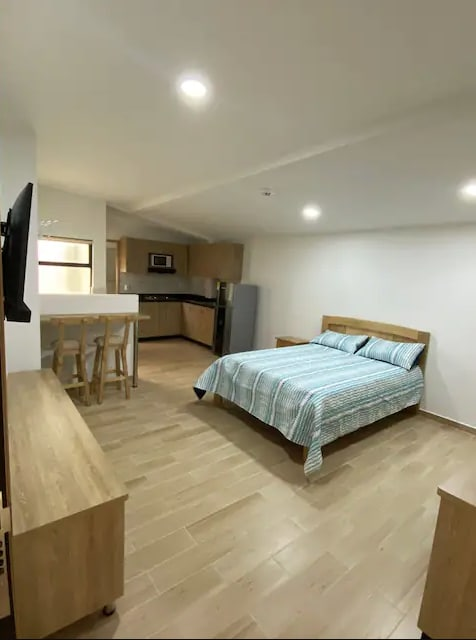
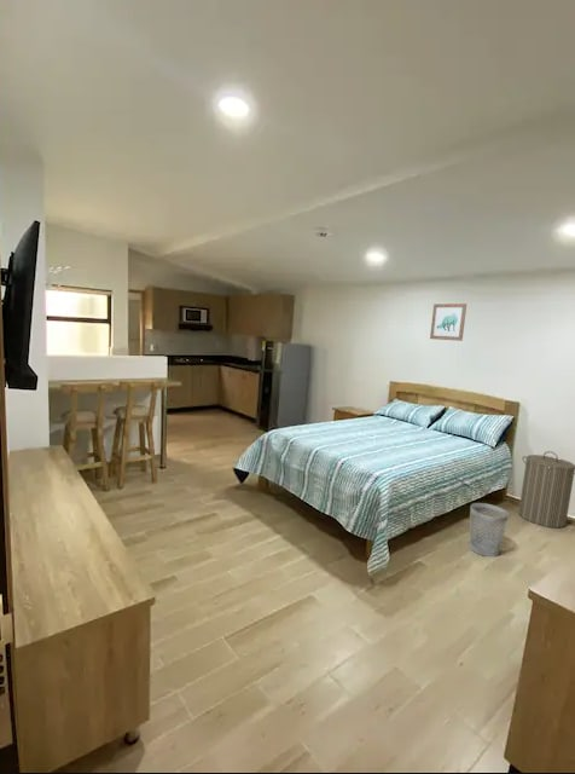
+ laundry hamper (546, 485)
+ wastebasket (486, 530)
+ wall art (447, 322)
